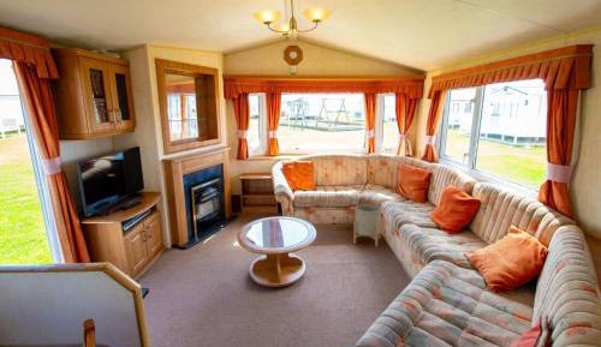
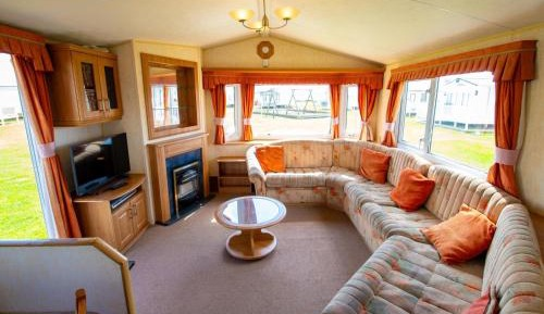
- planter (367, 223)
